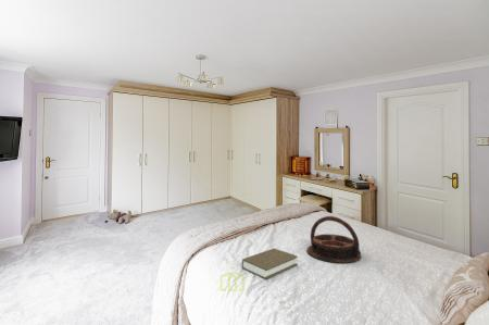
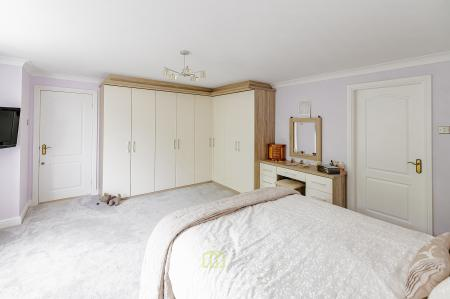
- serving tray (333, 235)
- book (269, 261)
